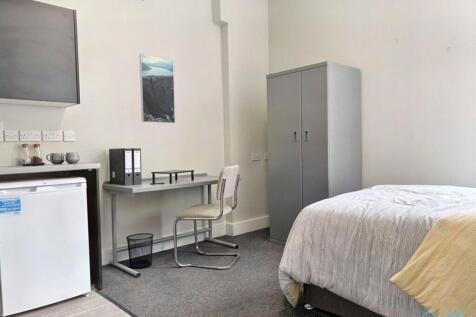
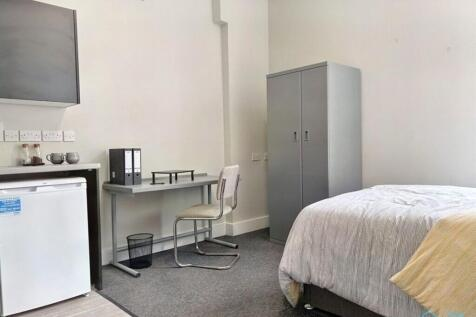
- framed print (157, 89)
